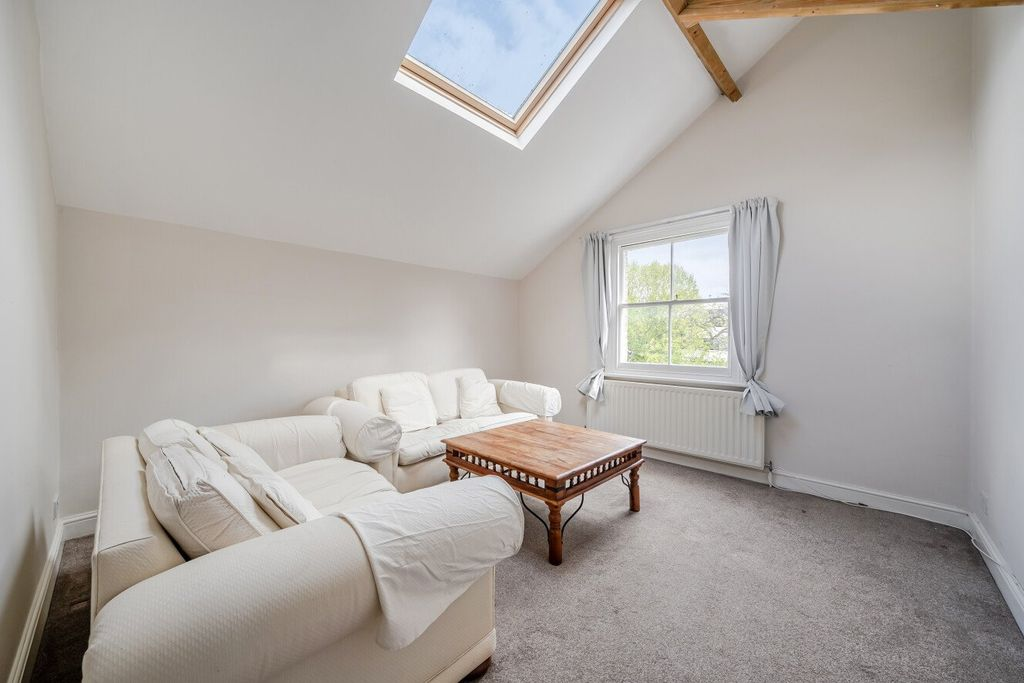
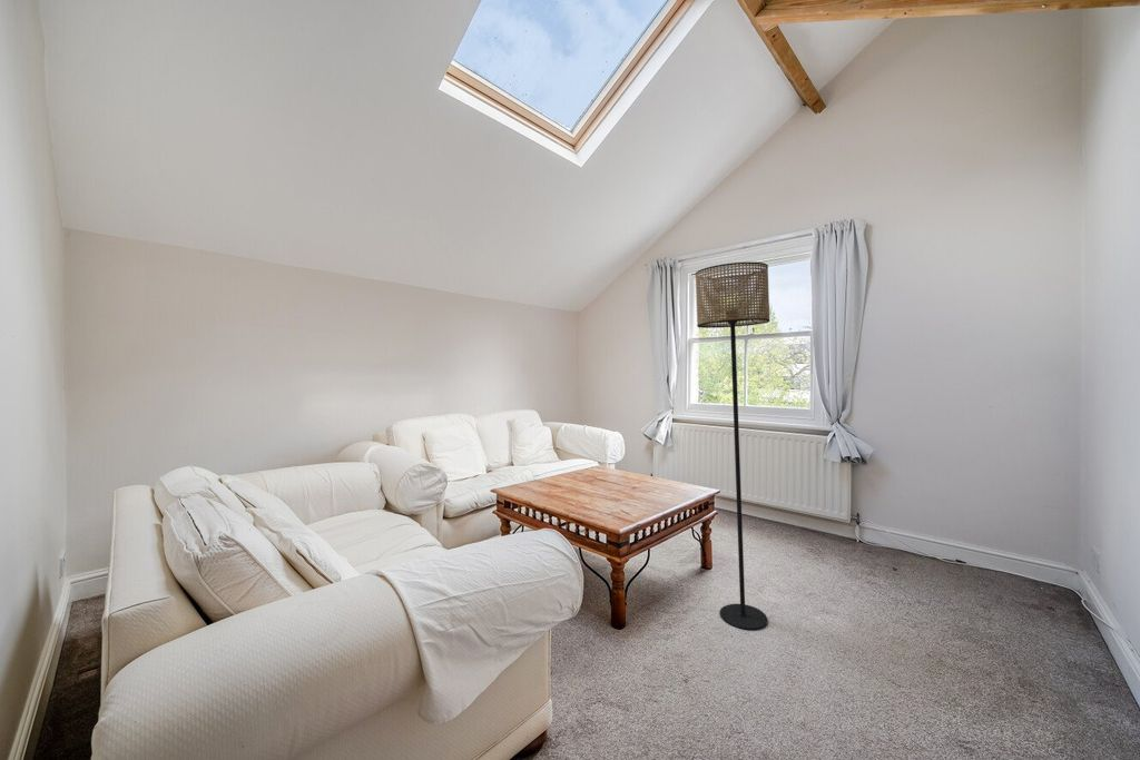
+ floor lamp (736, 444)
